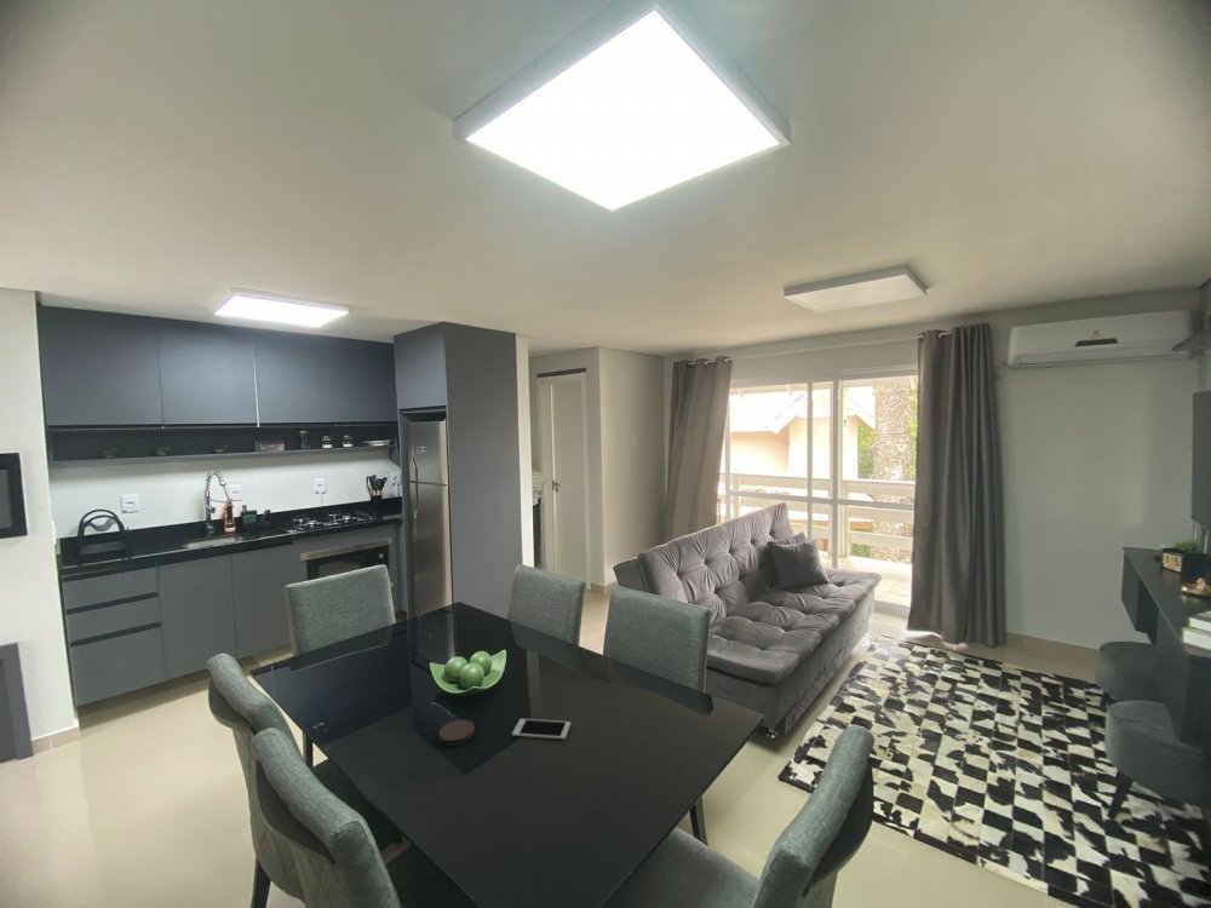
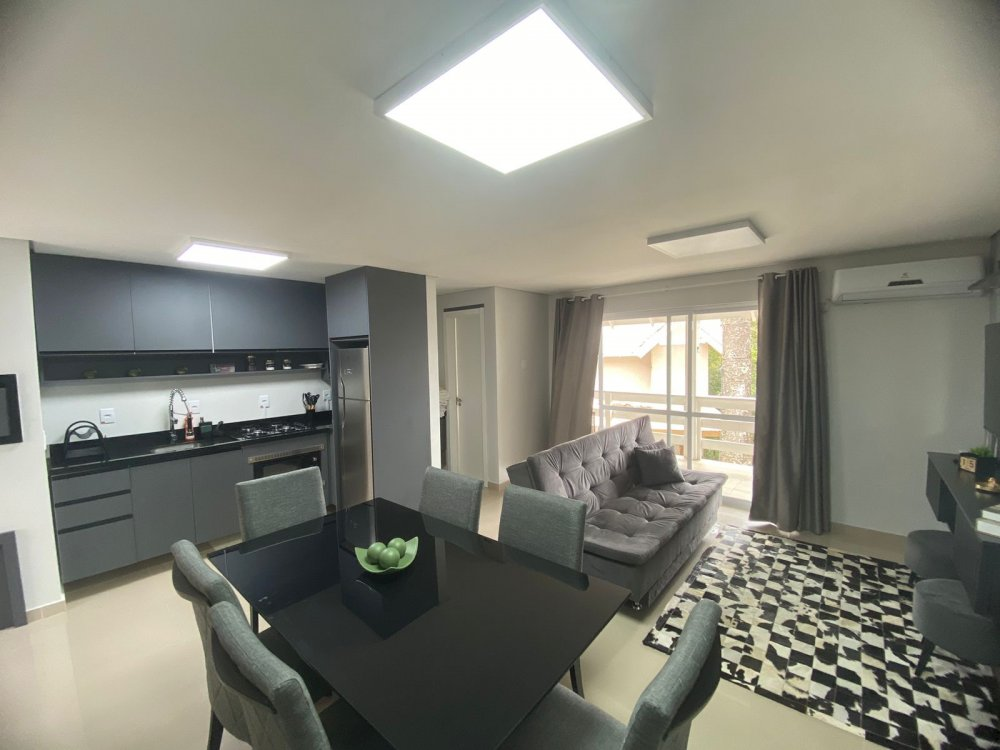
- cell phone (541, 728)
- coaster (457, 731)
